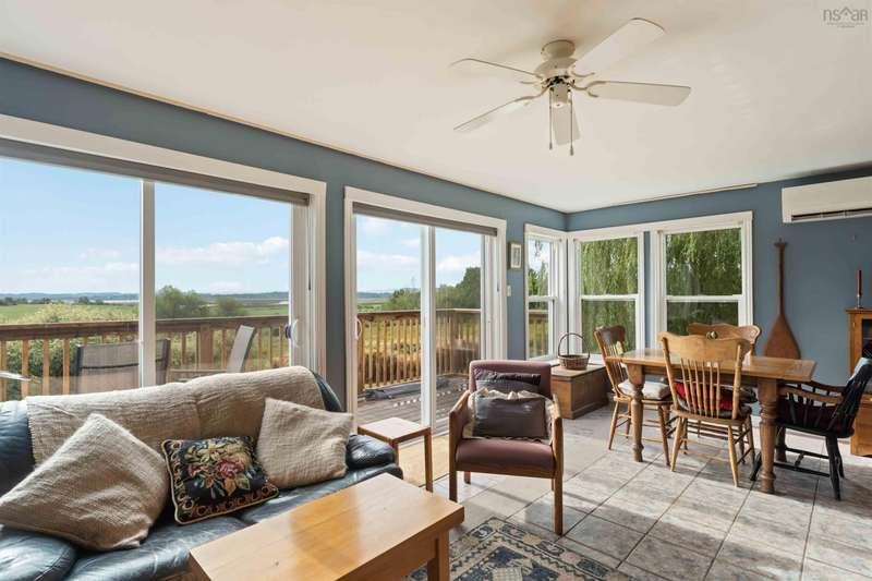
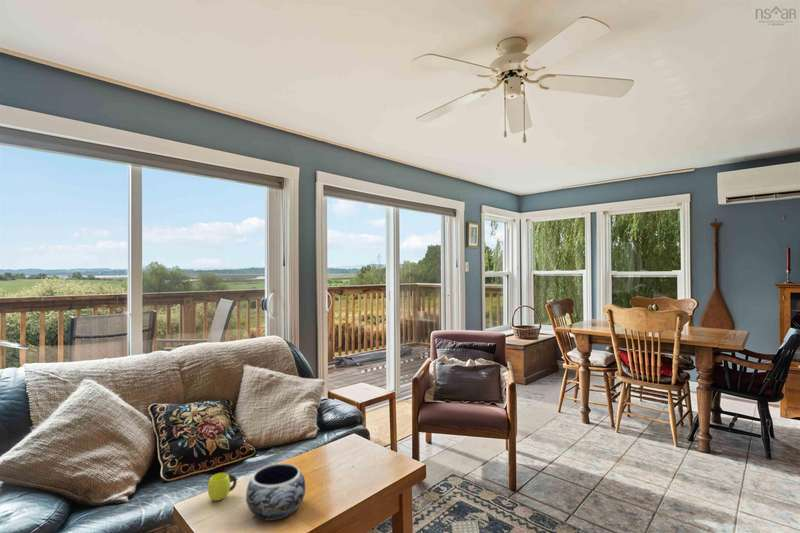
+ cup (222, 485)
+ decorative bowl (276, 490)
